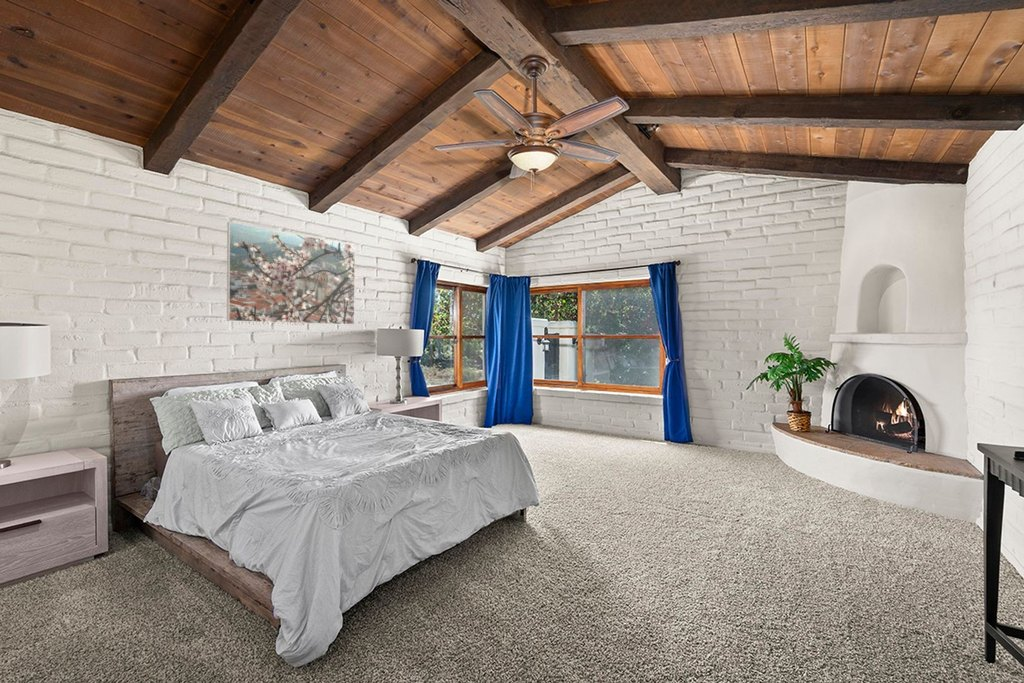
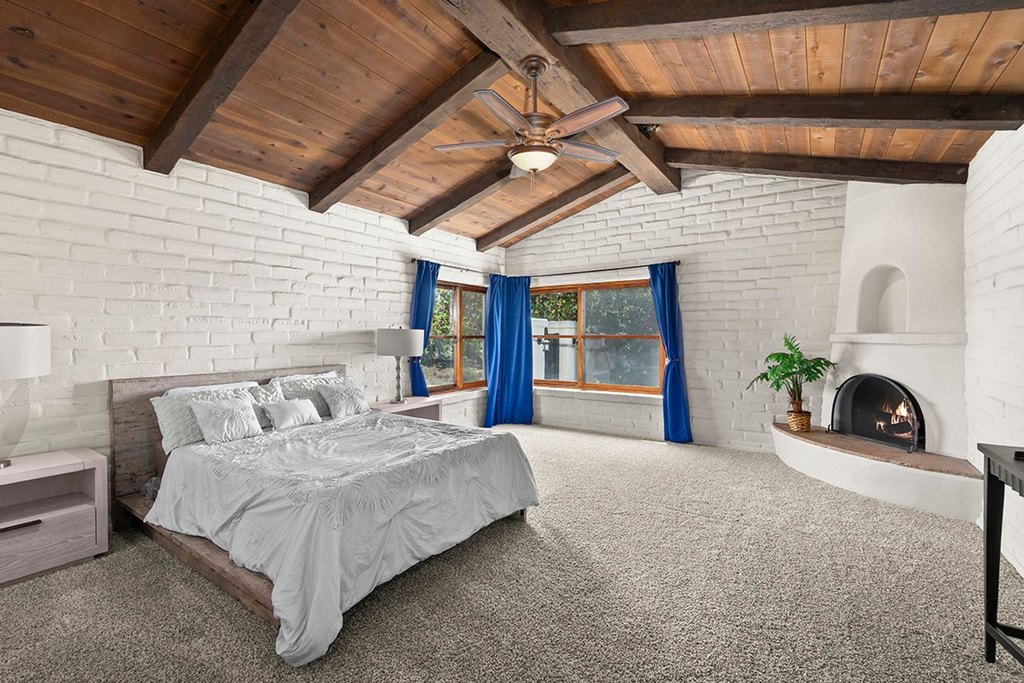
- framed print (297, 278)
